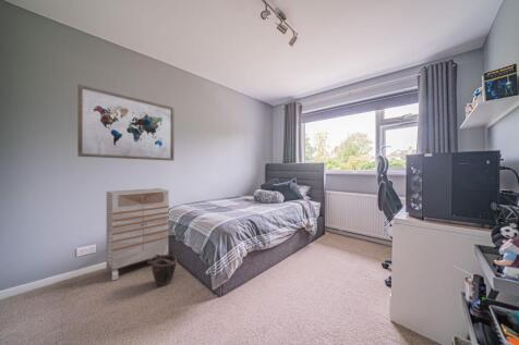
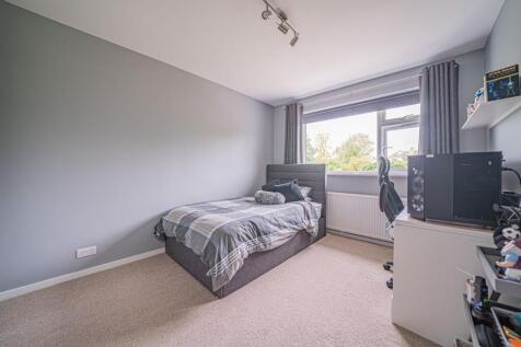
- bucket (161, 269)
- dresser (138, 227)
- wall art (133, 127)
